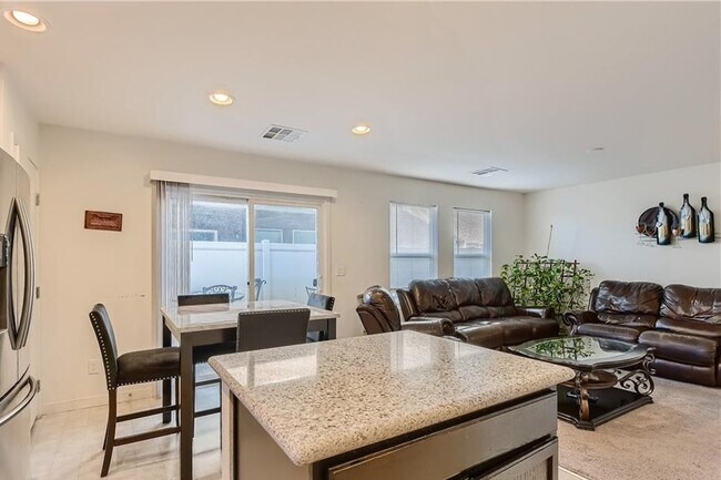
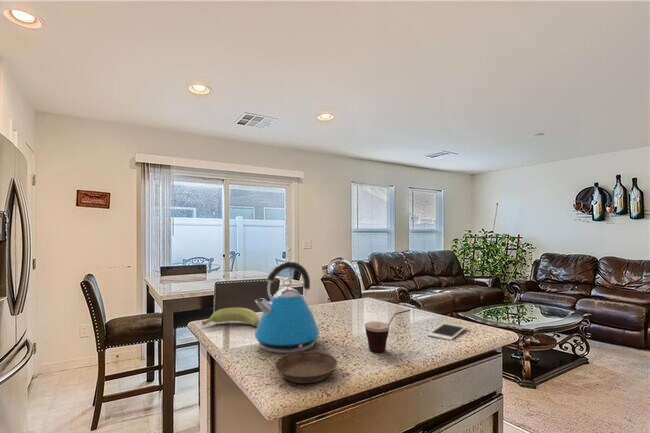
+ kettle (289, 301)
+ banana (230, 317)
+ cup (387, 329)
+ cell phone (447, 331)
+ saucer (306, 367)
